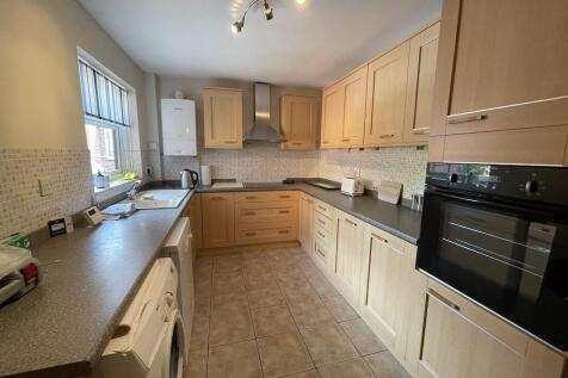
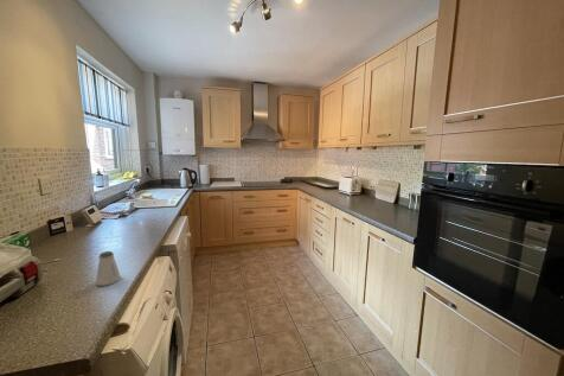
+ saltshaker (107, 266)
